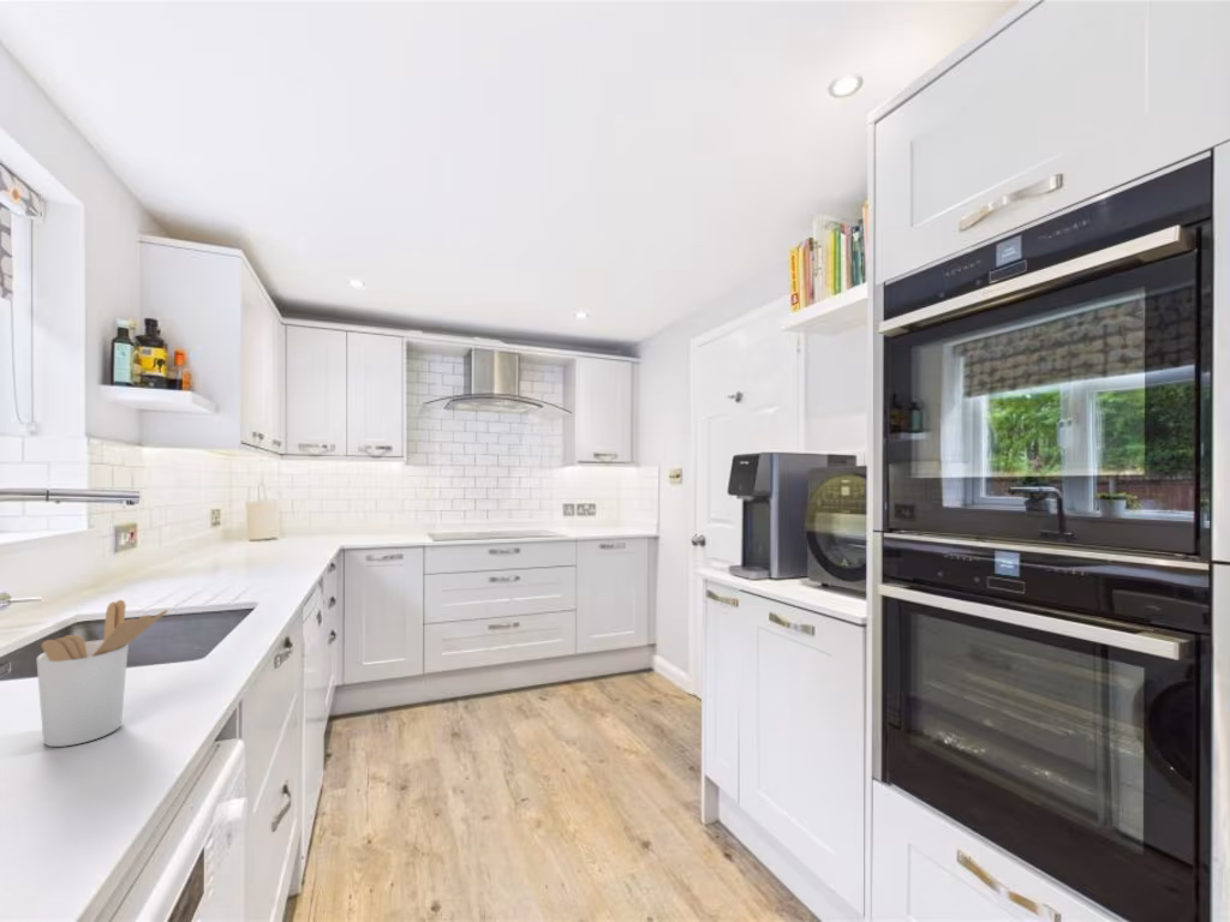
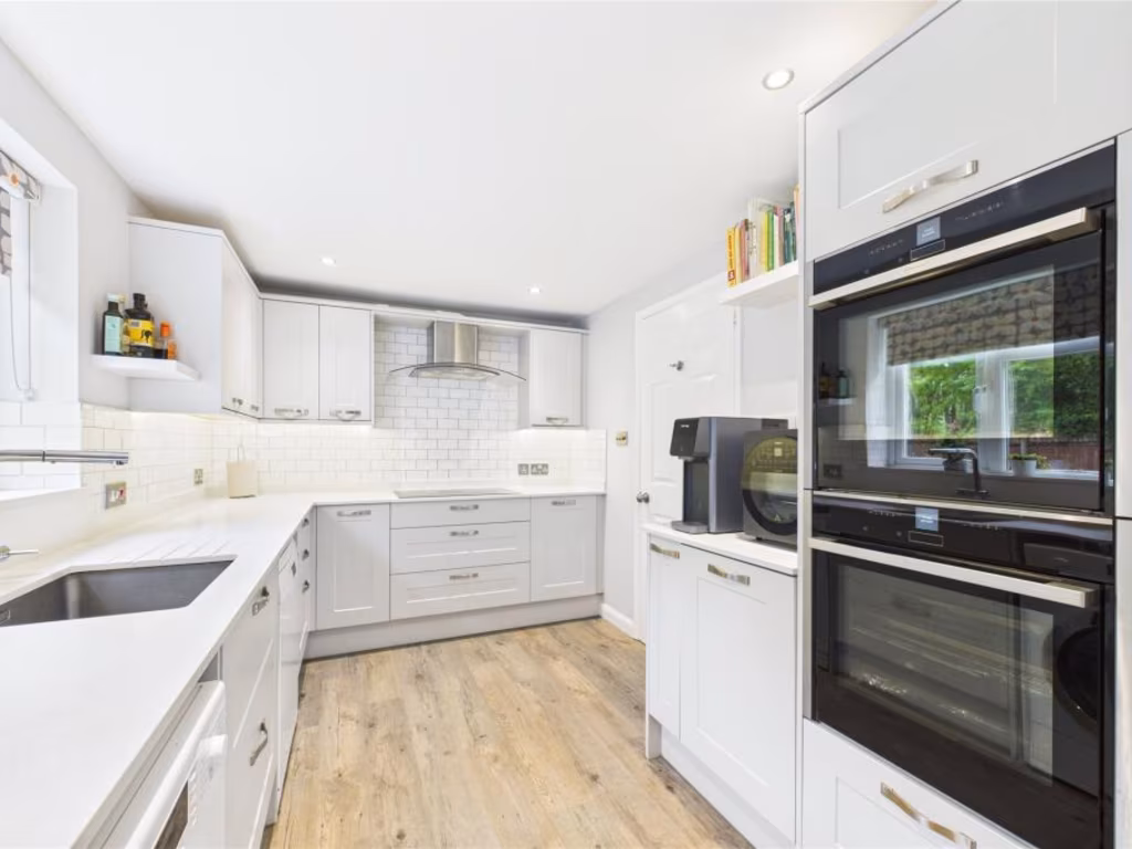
- utensil holder (102, 670)
